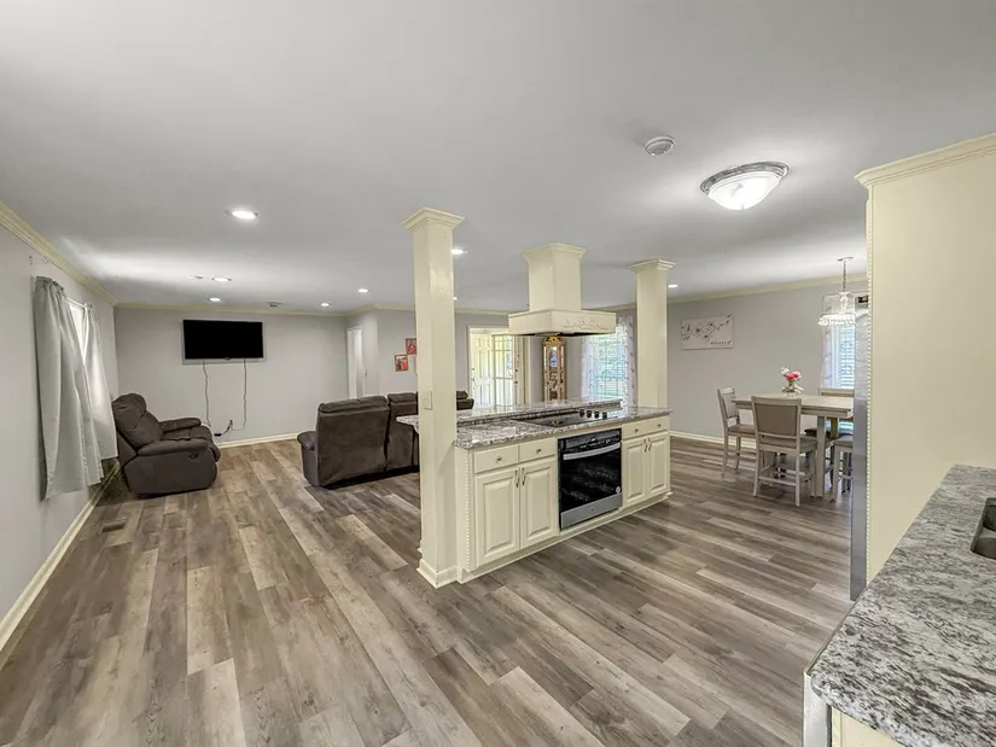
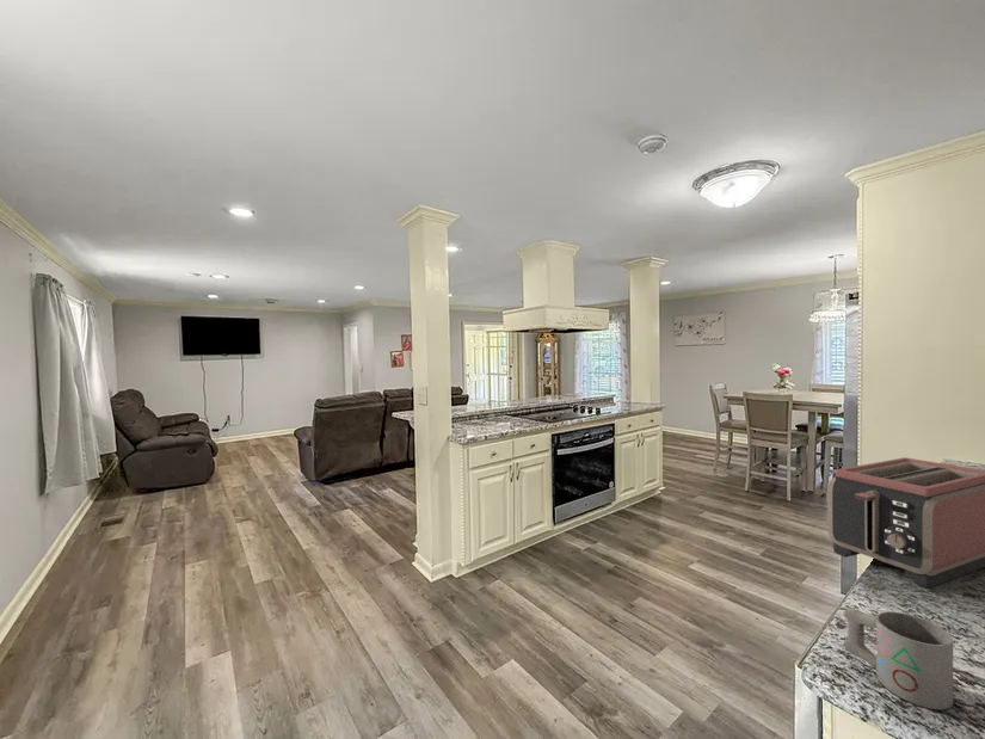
+ toaster (909, 516)
+ mug (893, 649)
